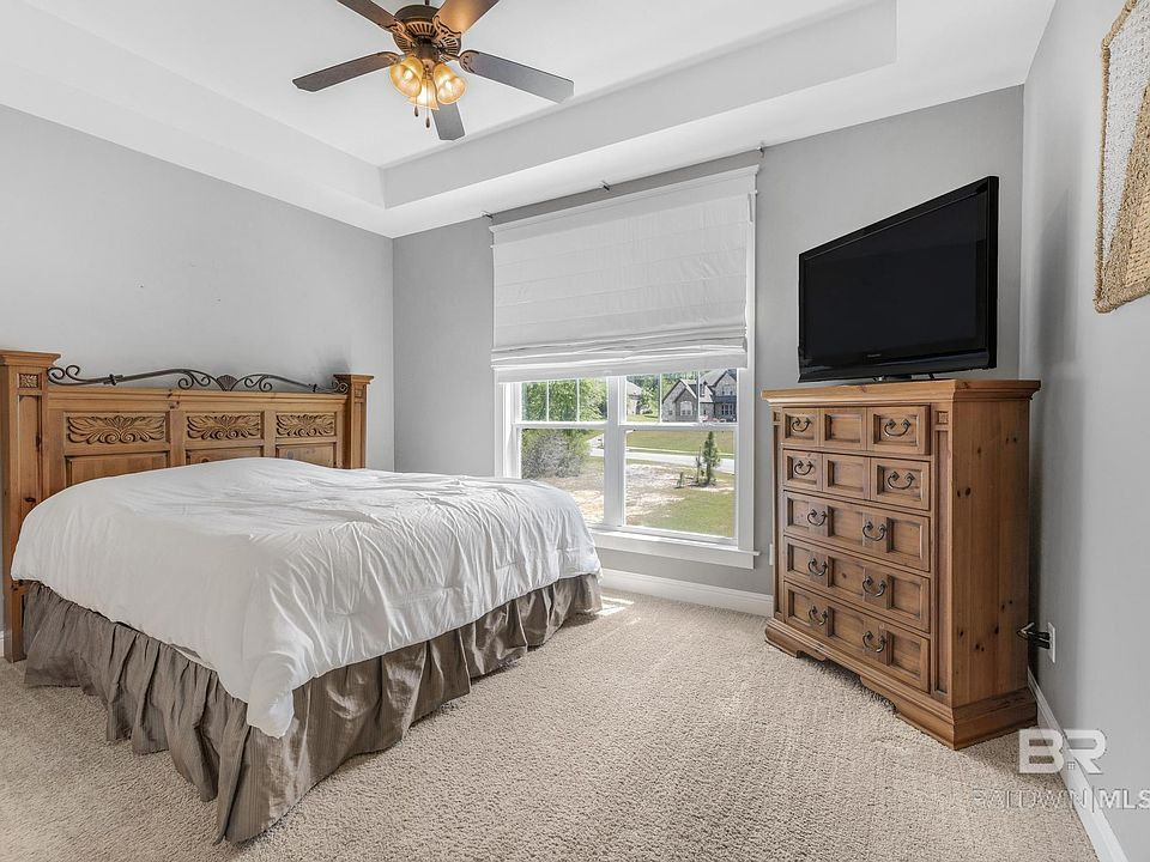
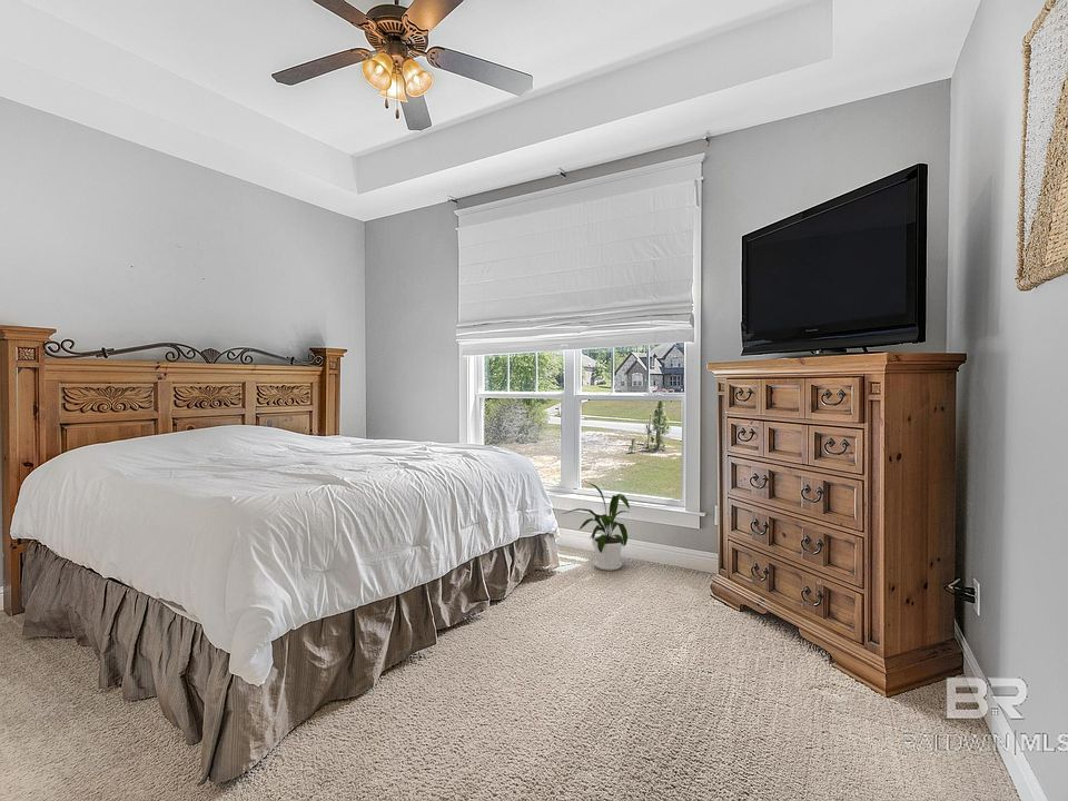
+ house plant (605, 525)
